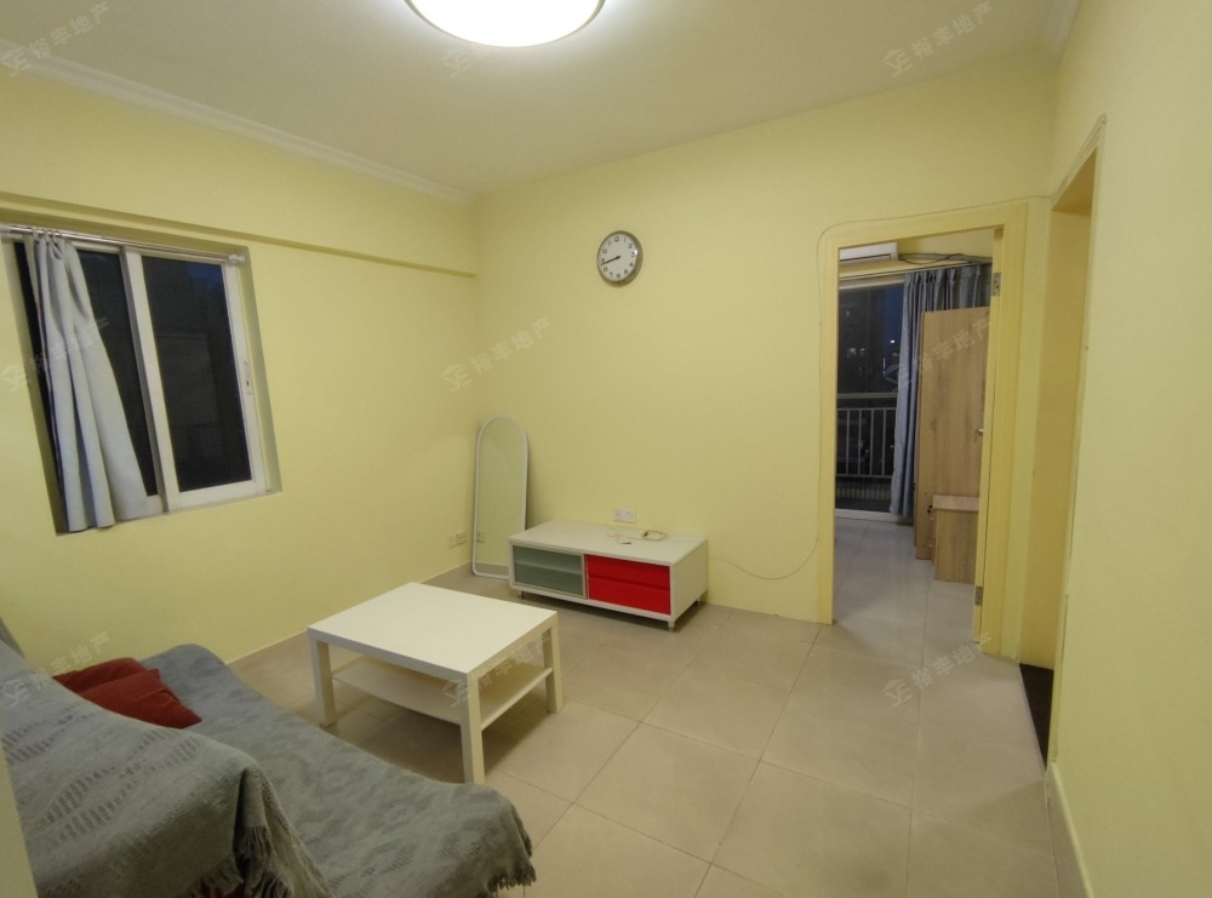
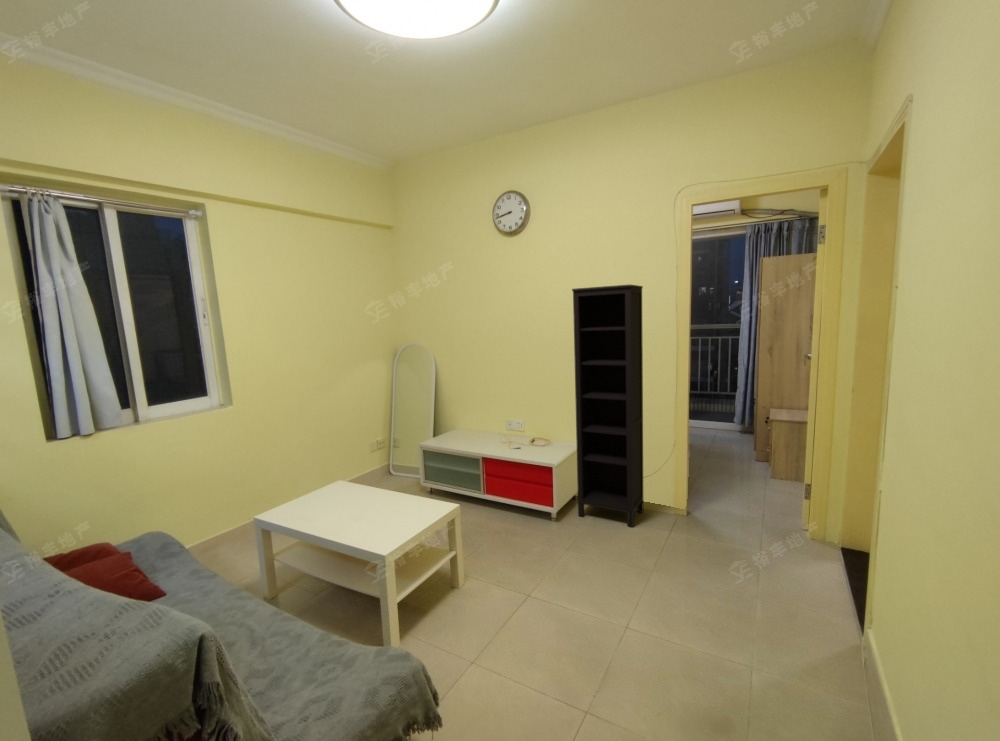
+ bookcase (609, 403)
